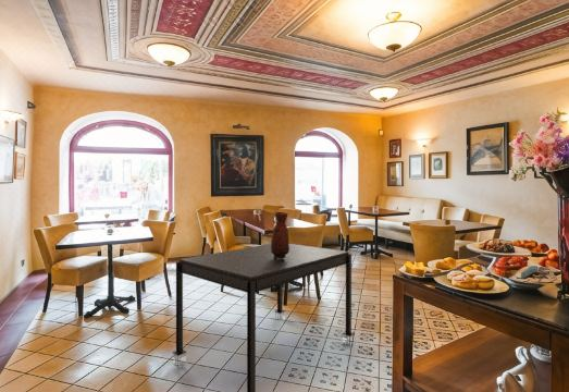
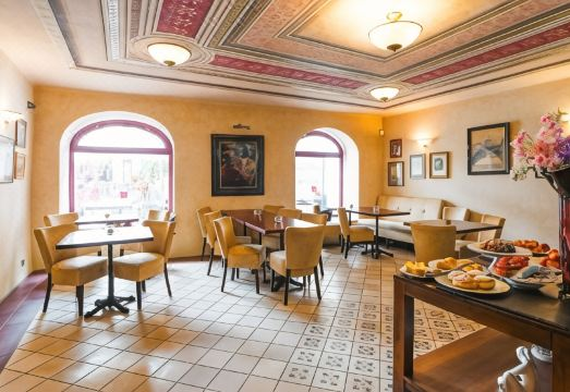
- vase (280, 234)
- dining table (275, 310)
